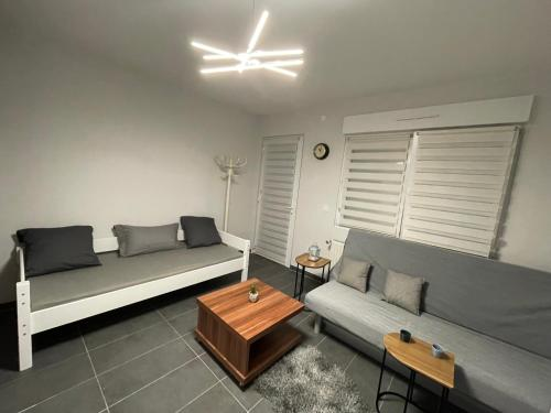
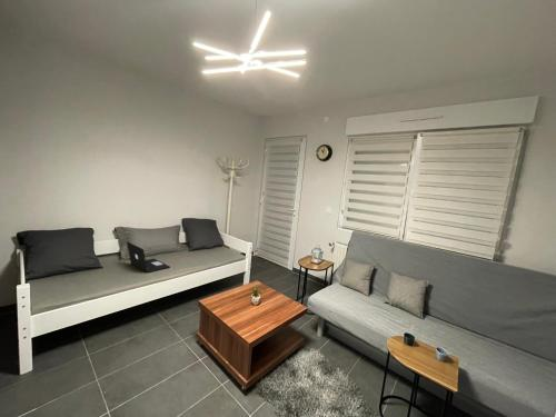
+ laptop (149, 259)
